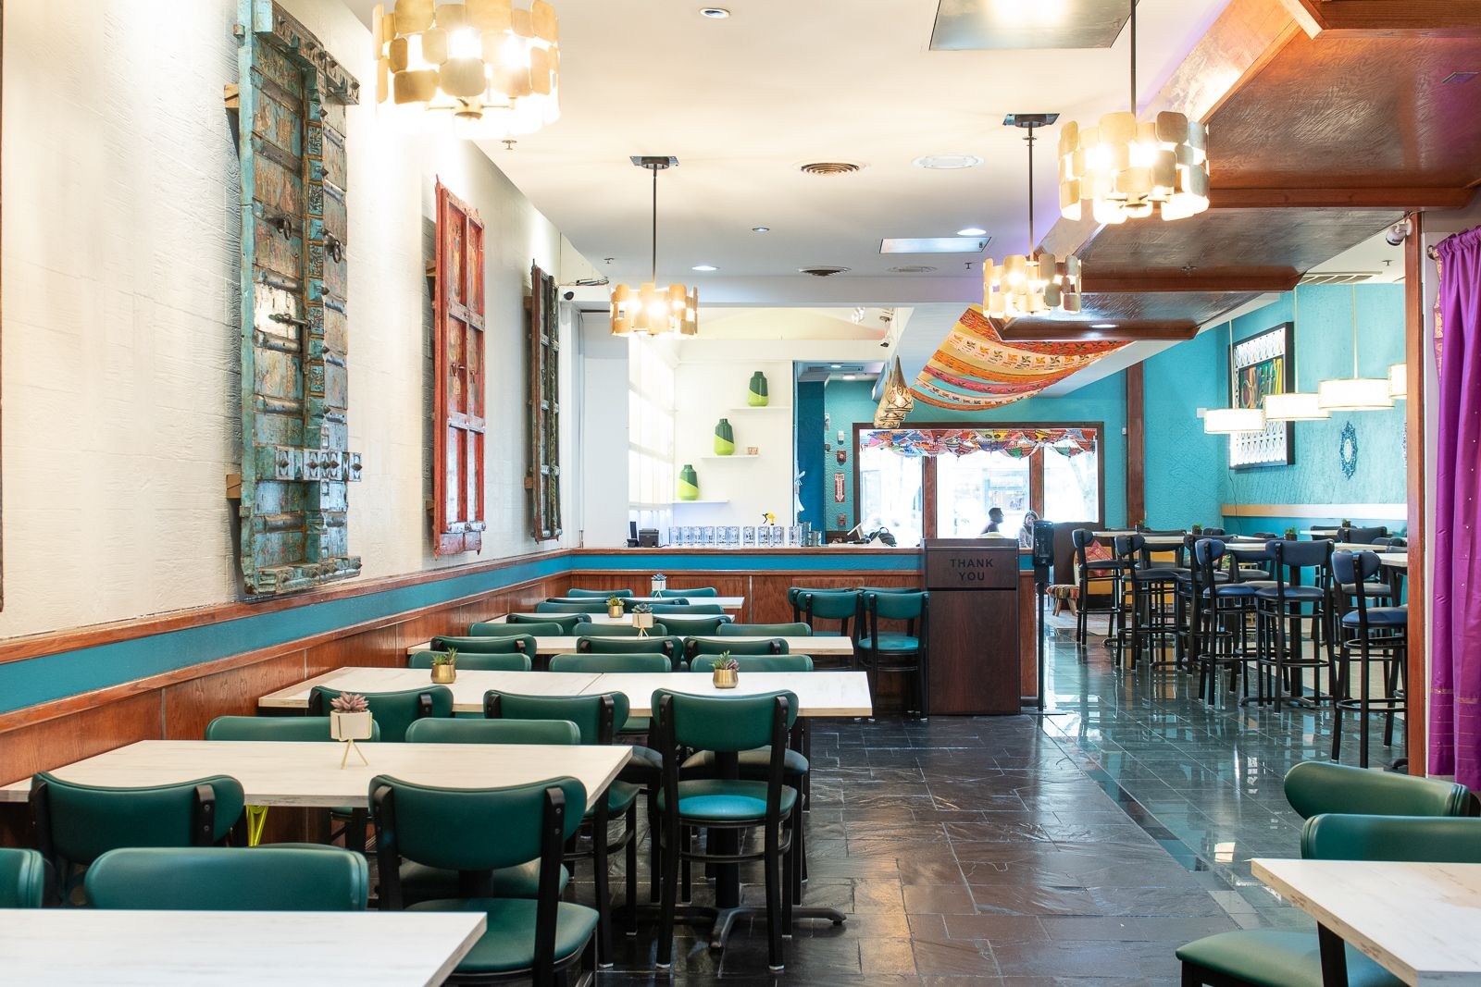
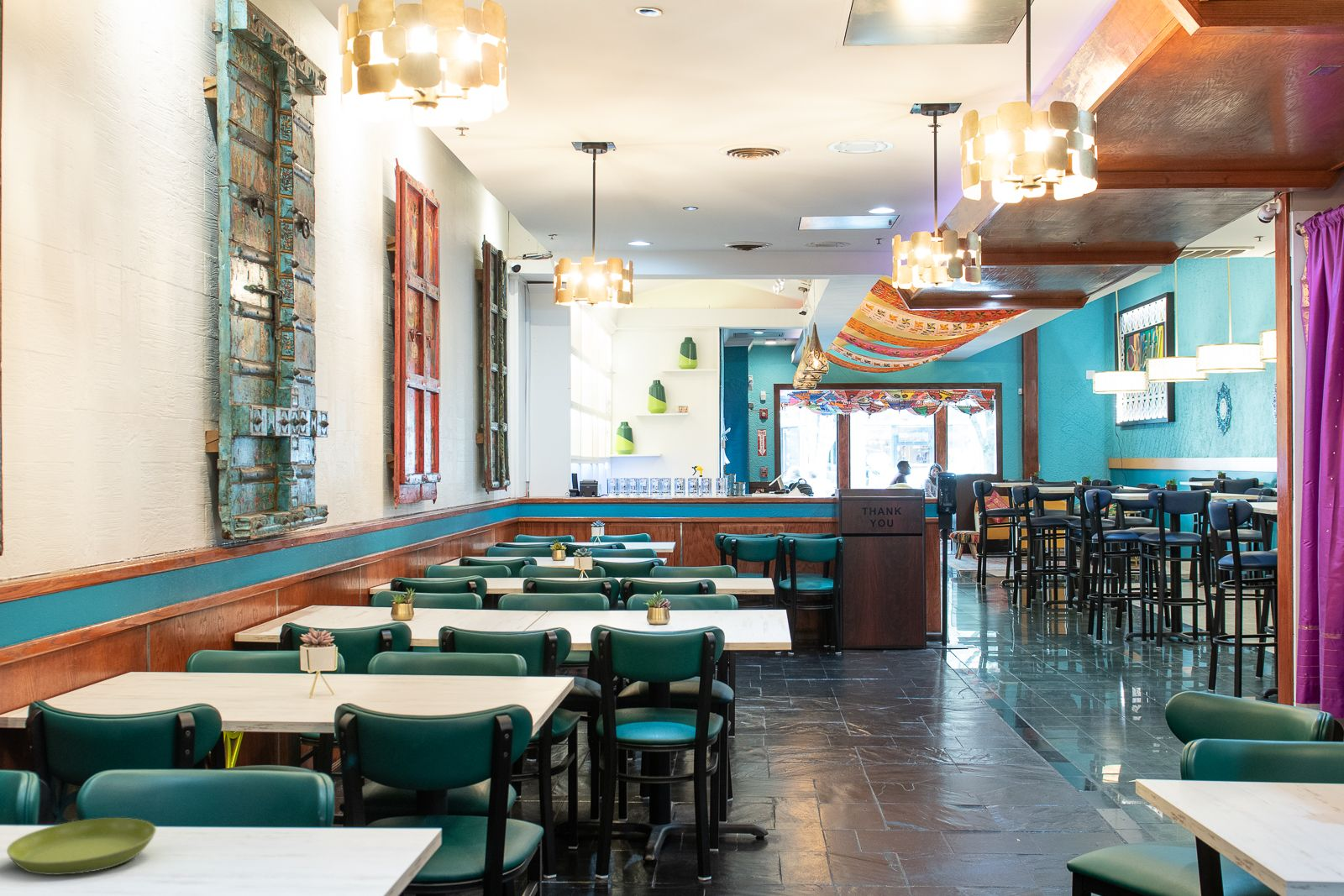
+ saucer (83, 848)
